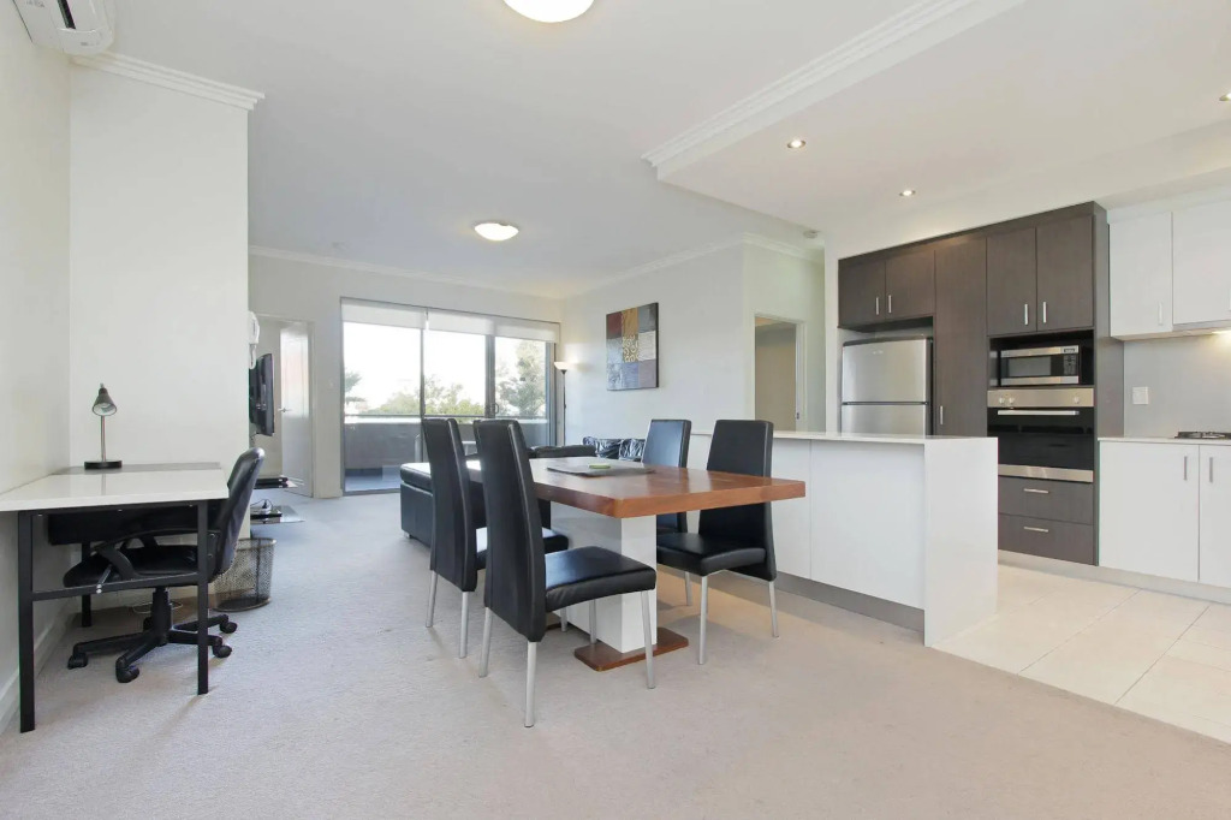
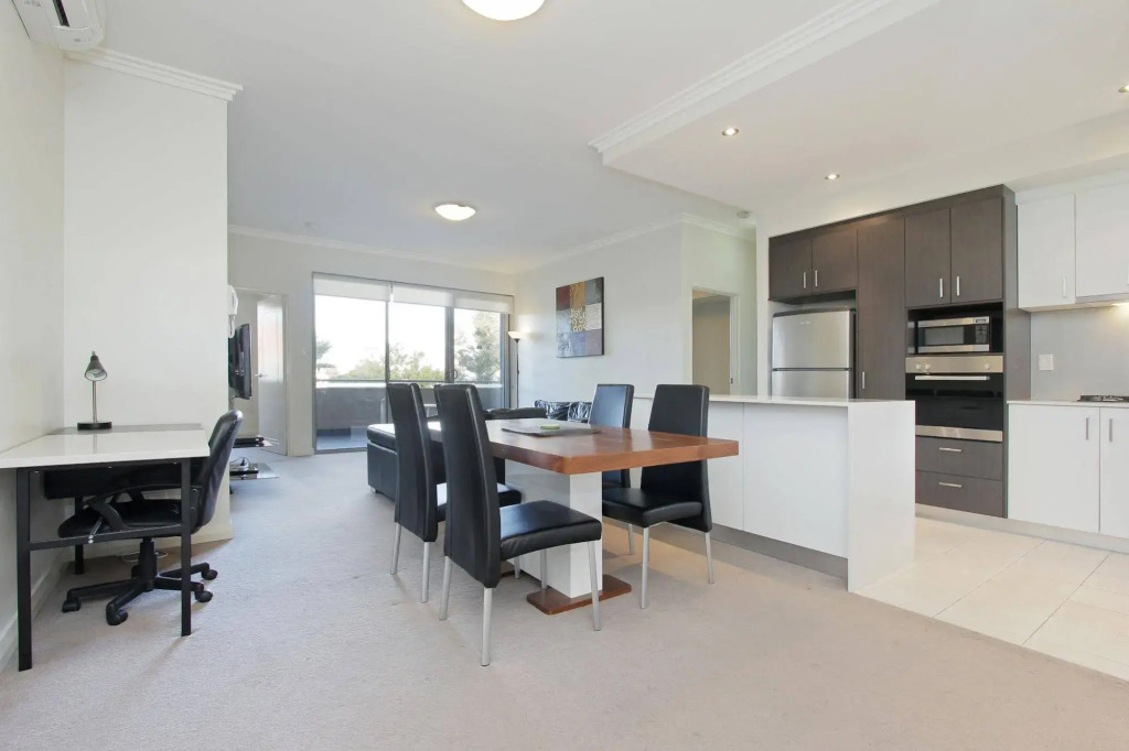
- waste bin (243, 574)
